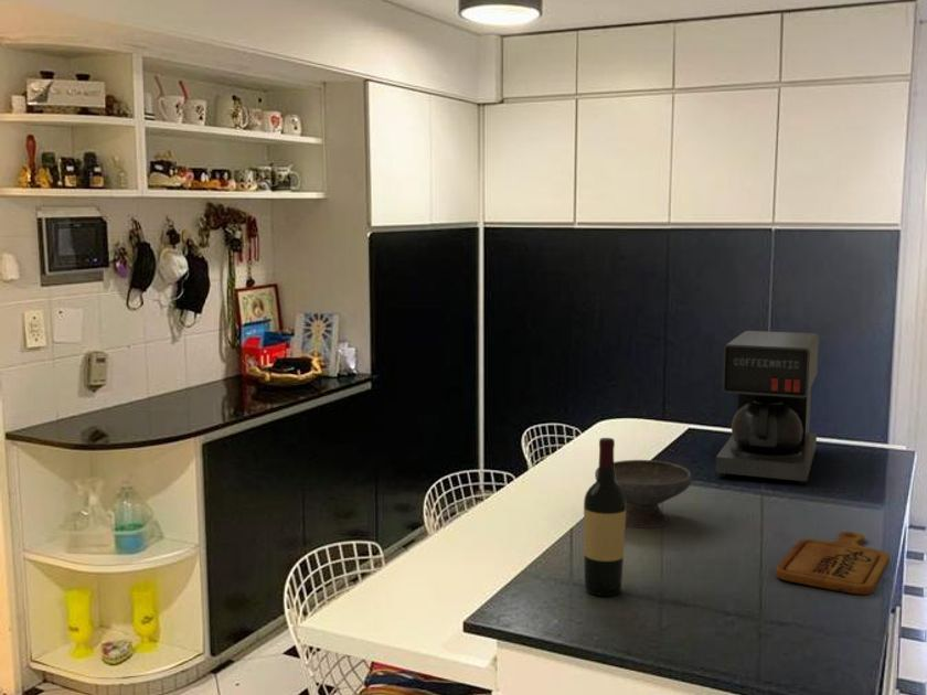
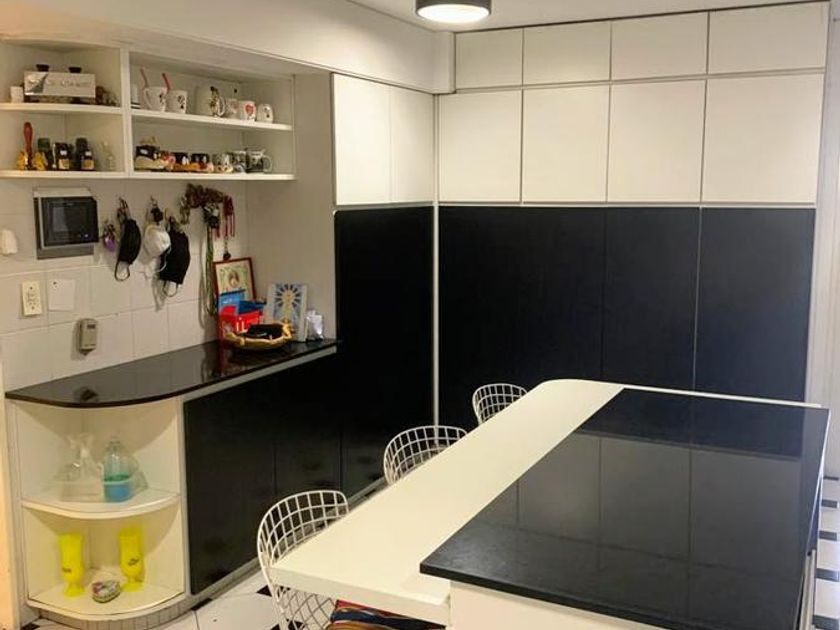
- bowl (642, 495)
- wine bottle (604, 514)
- cutting board (838, 557)
- coffee maker (770, 402)
